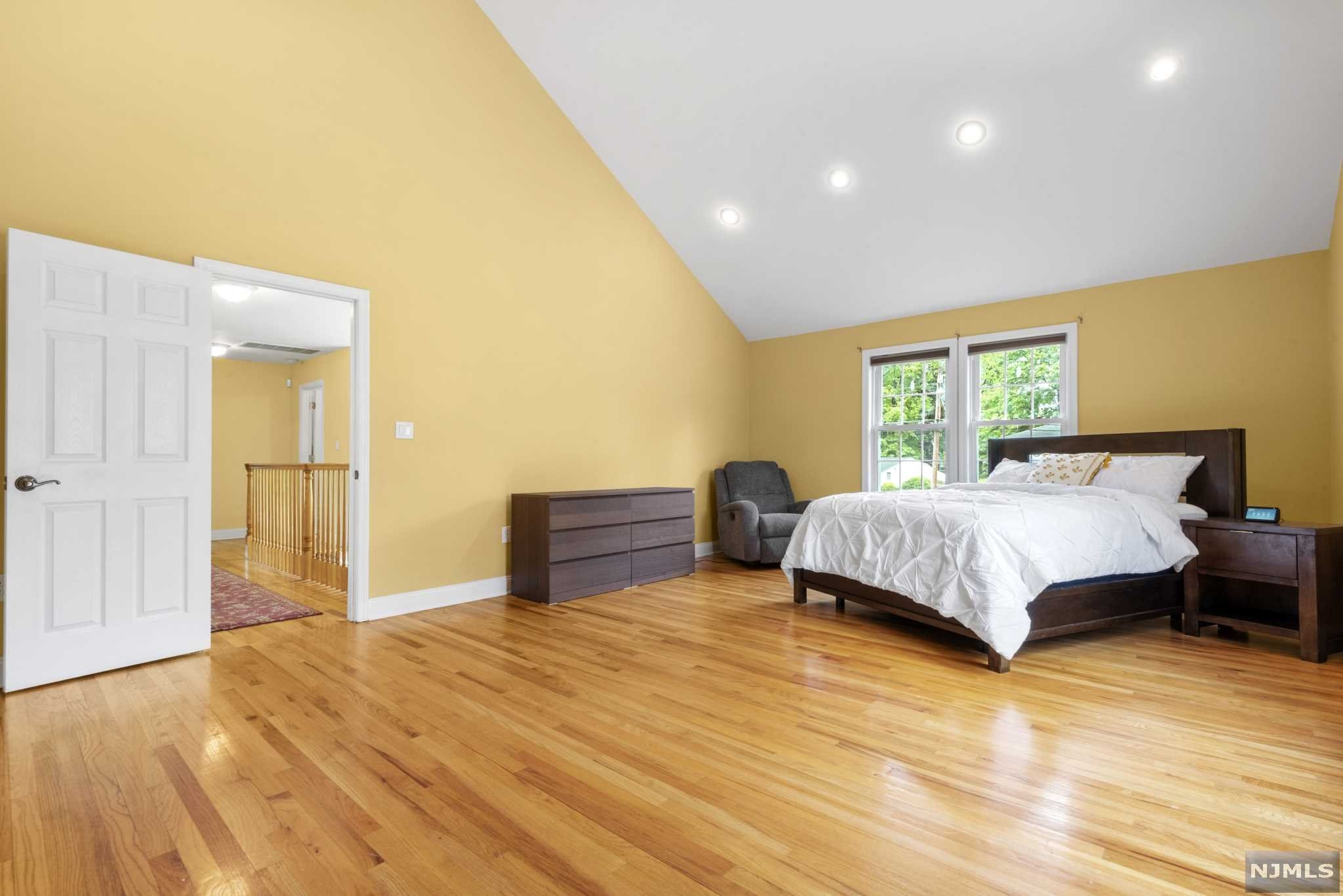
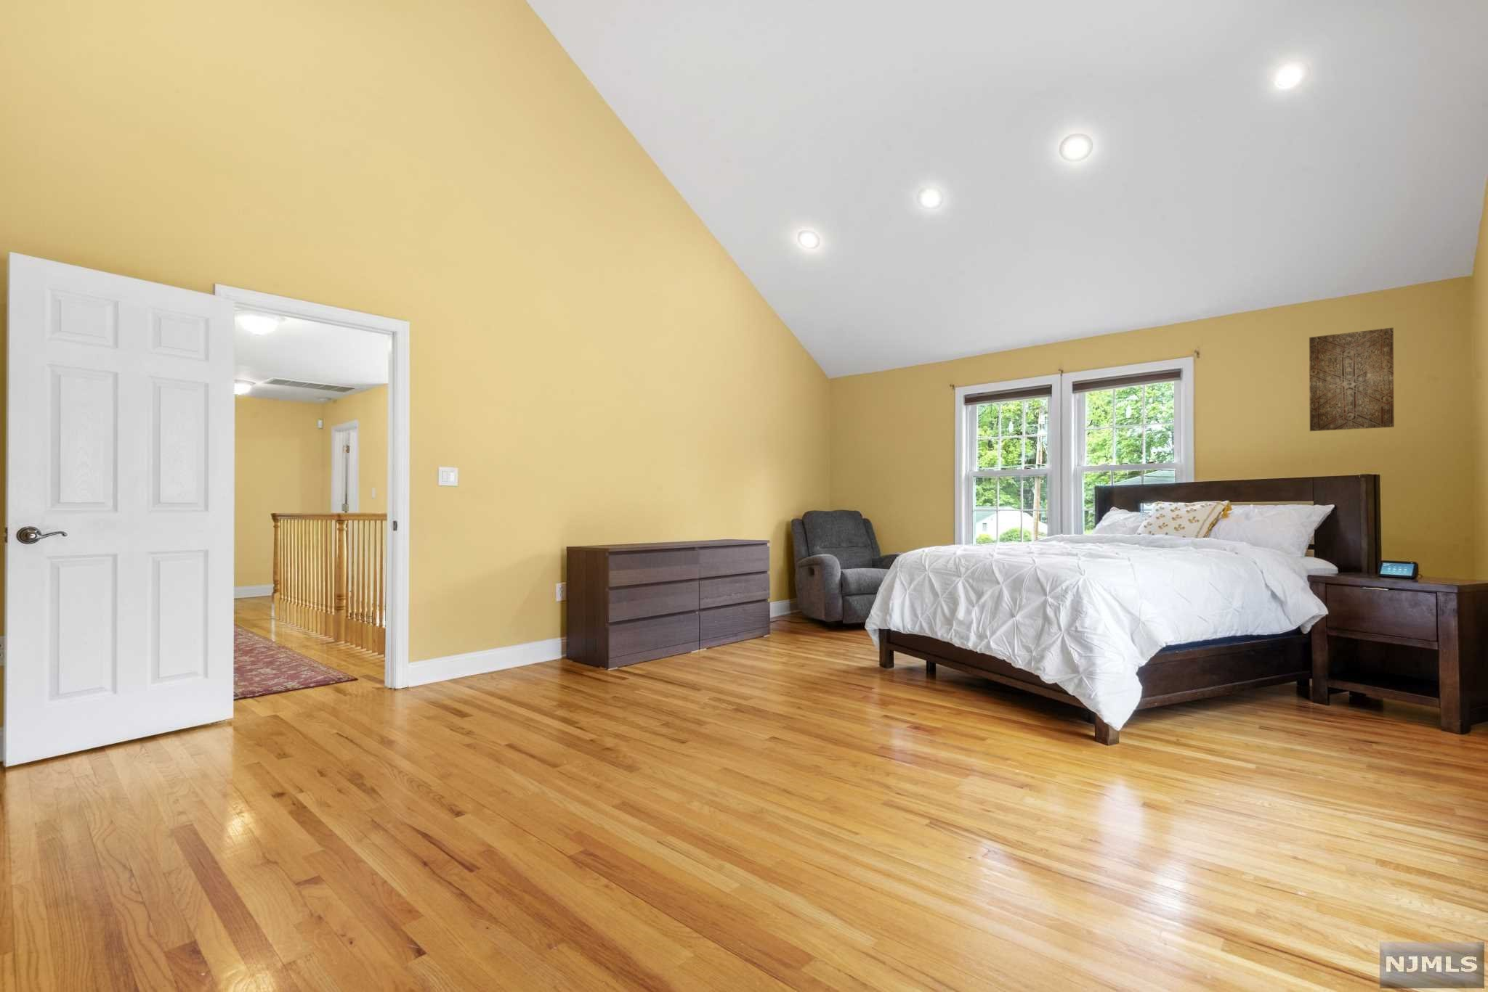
+ wall art (1350, 381)
